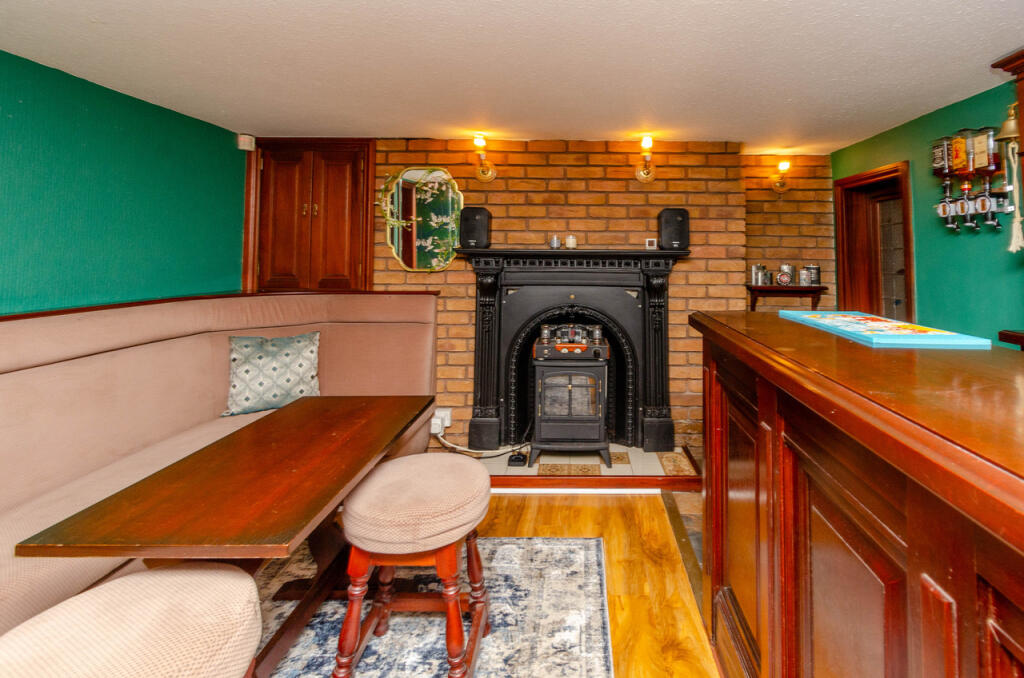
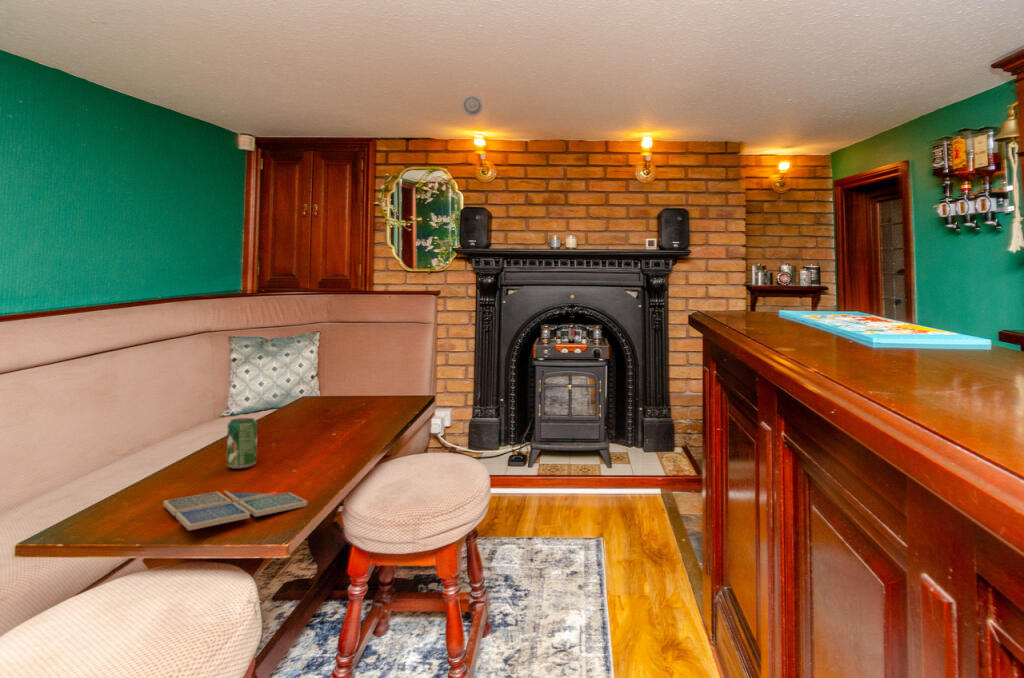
+ beverage can (242, 442)
+ smoke detector (472, 104)
+ drink coaster (235, 503)
